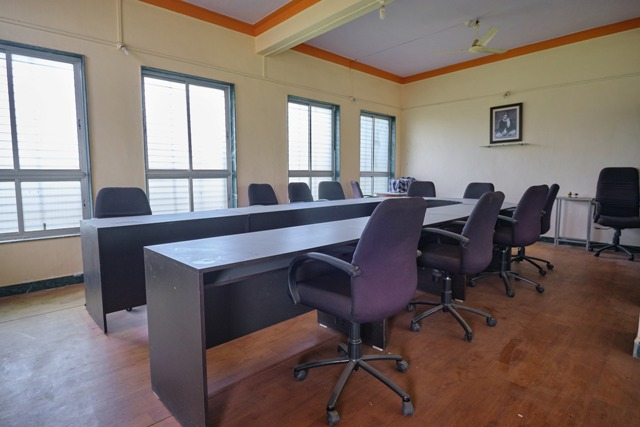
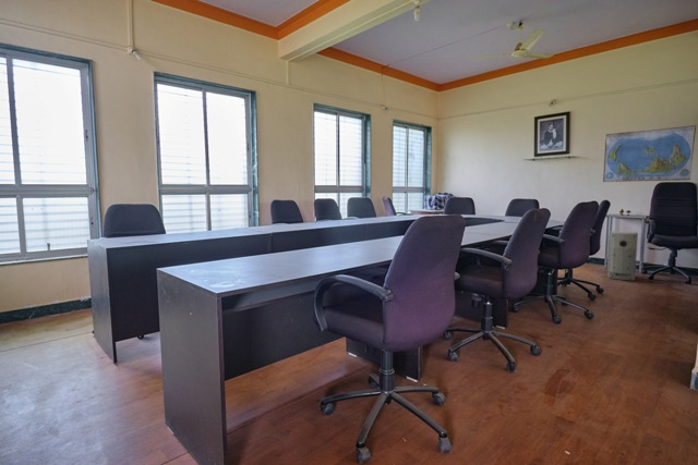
+ air purifier (622, 255)
+ world map (646, 156)
